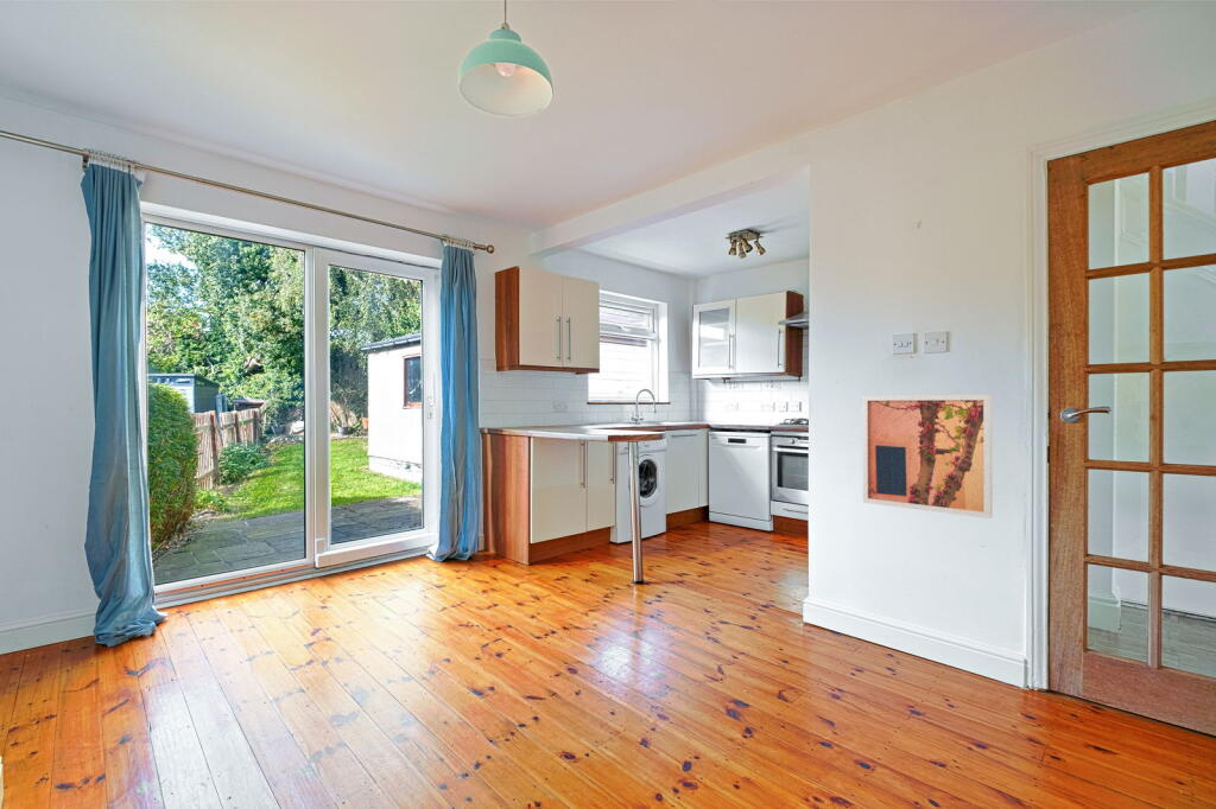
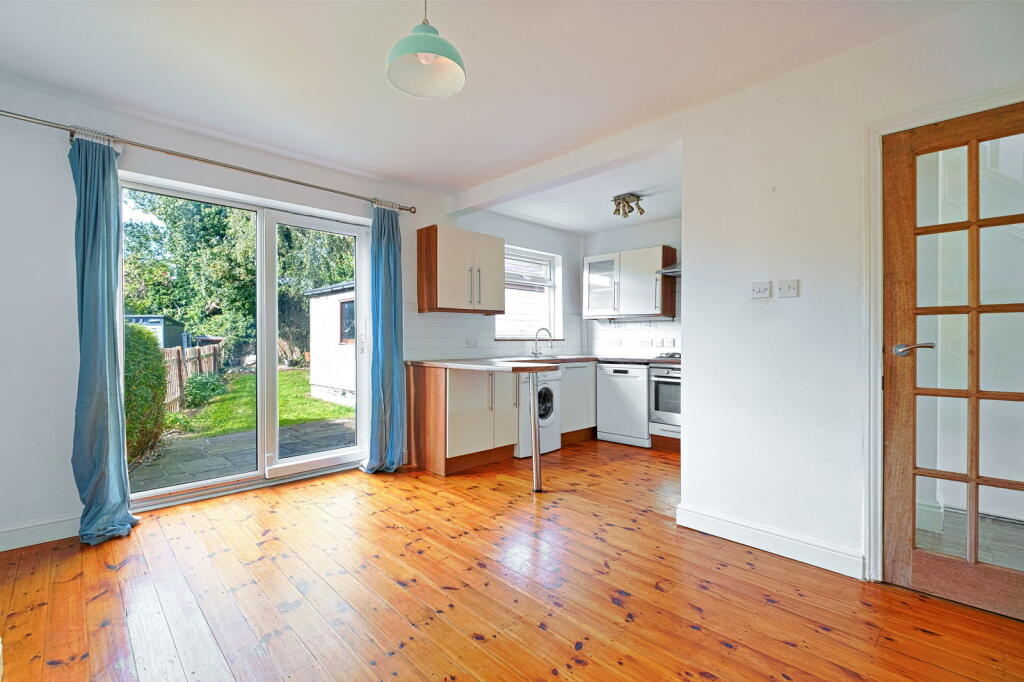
- wall art (923, 452)
